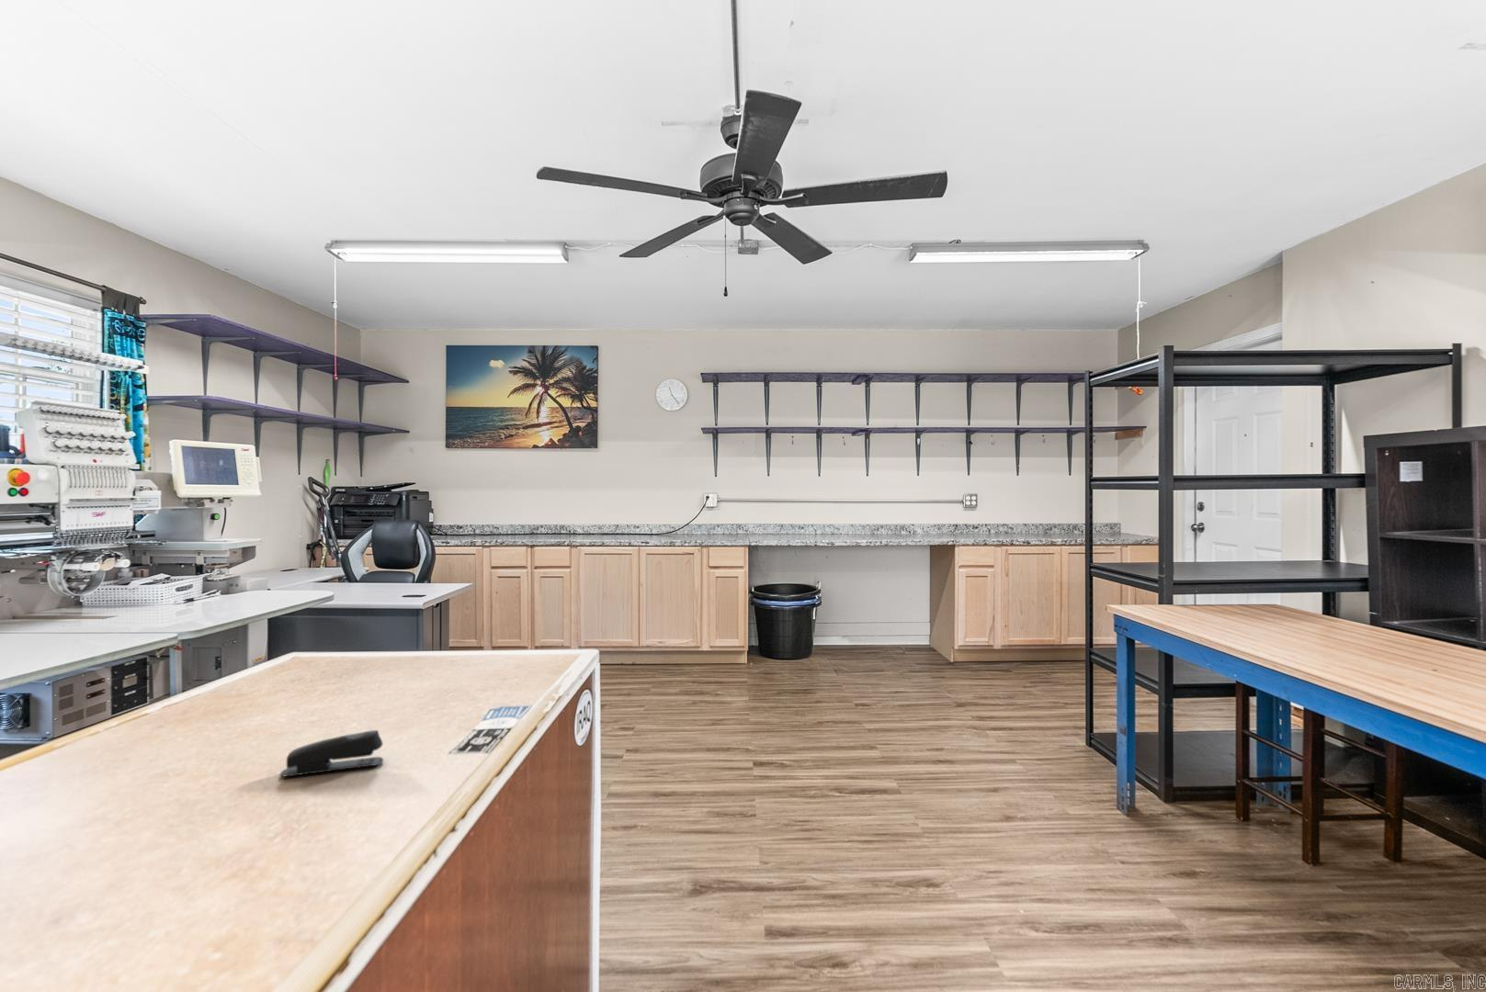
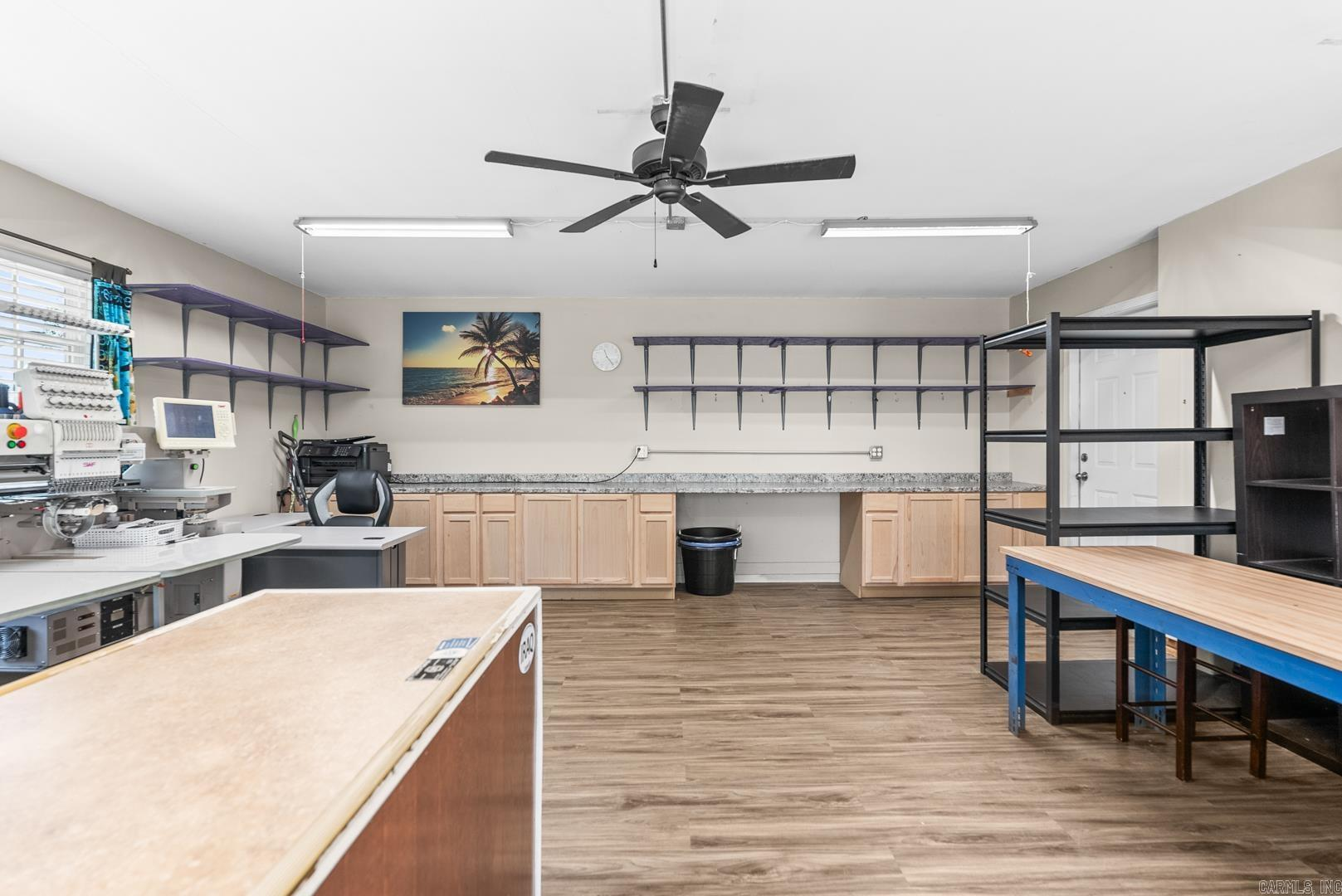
- stapler (332, 752)
